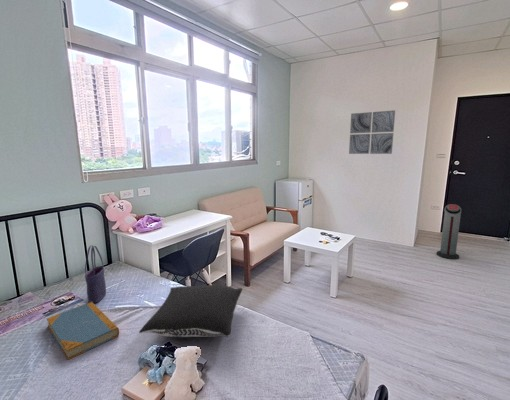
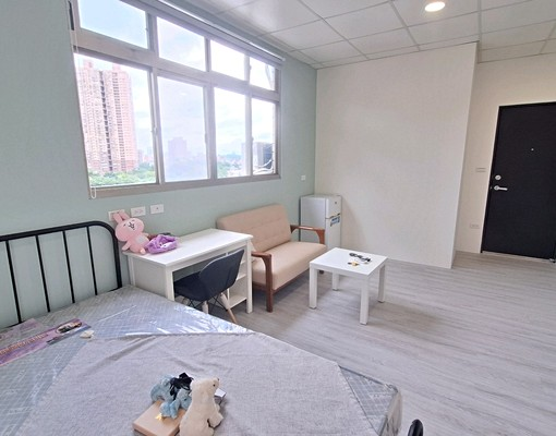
- air purifier (450, 230)
- wall art (370, 132)
- tote bag (95, 272)
- pillow (196, 308)
- book (82, 326)
